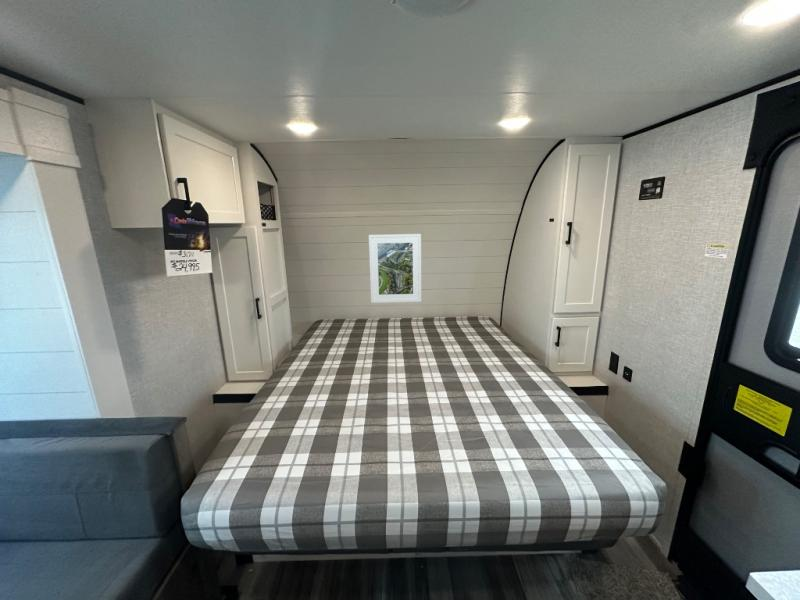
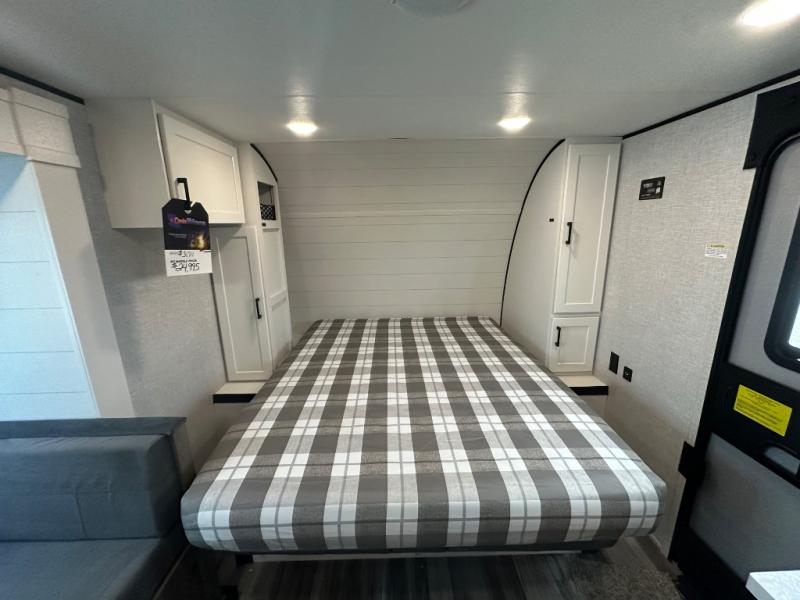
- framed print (395, 268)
